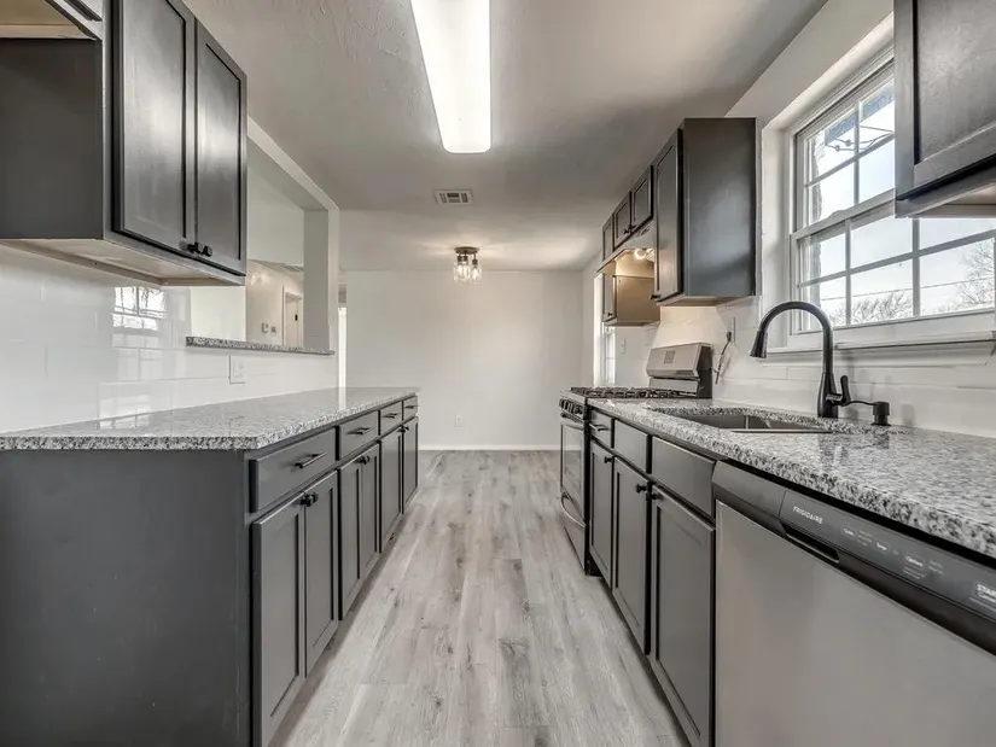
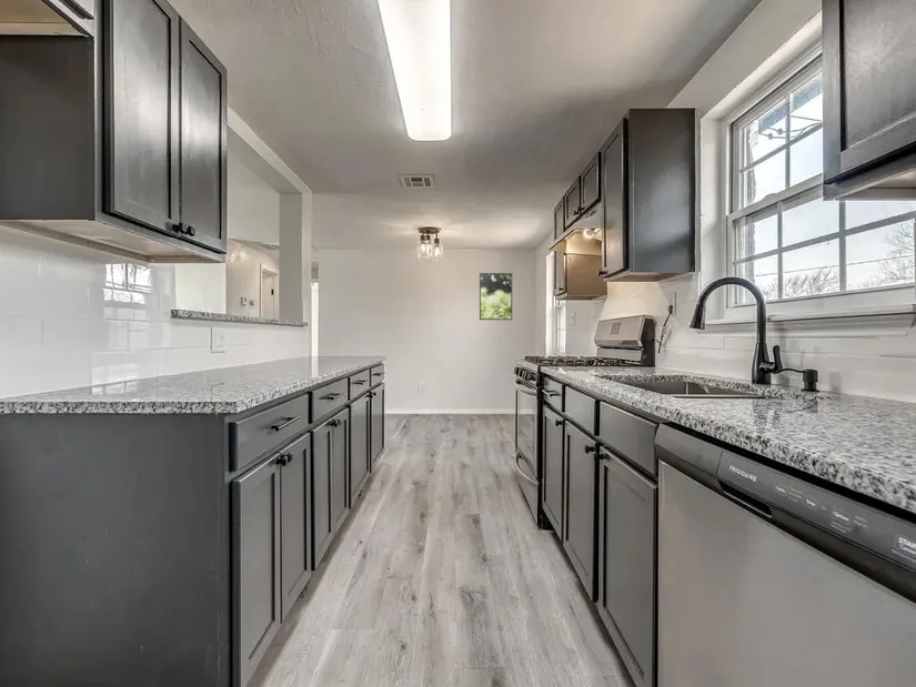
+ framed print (495, 296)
